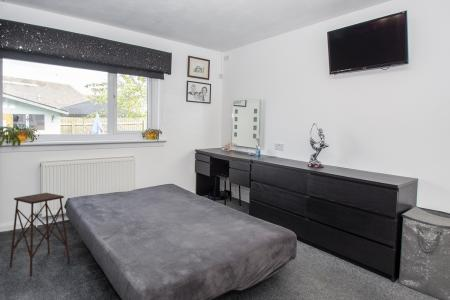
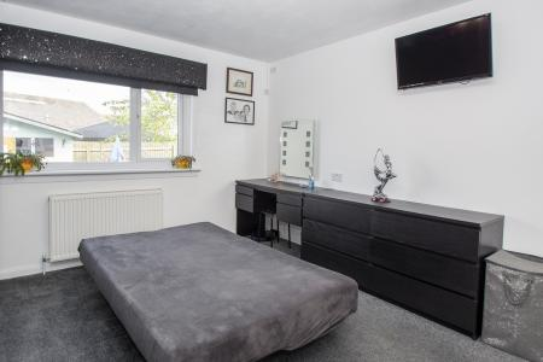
- side table (39, 230)
